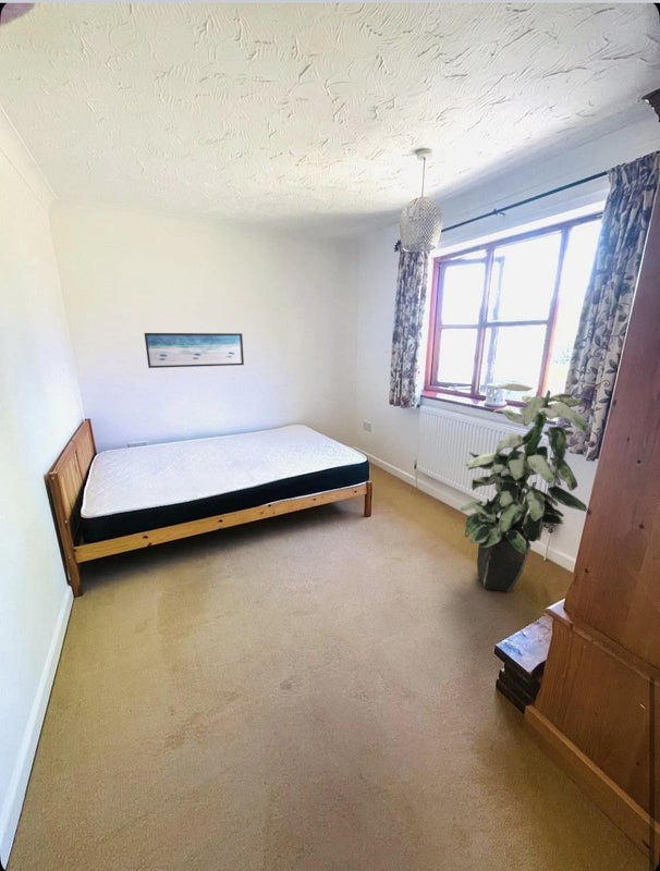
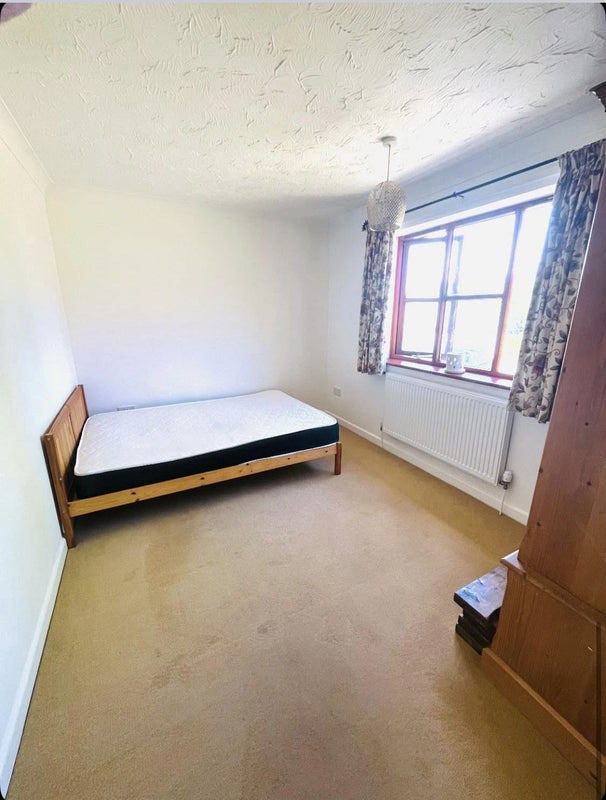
- wall art (196, 349)
- indoor plant (513, 489)
